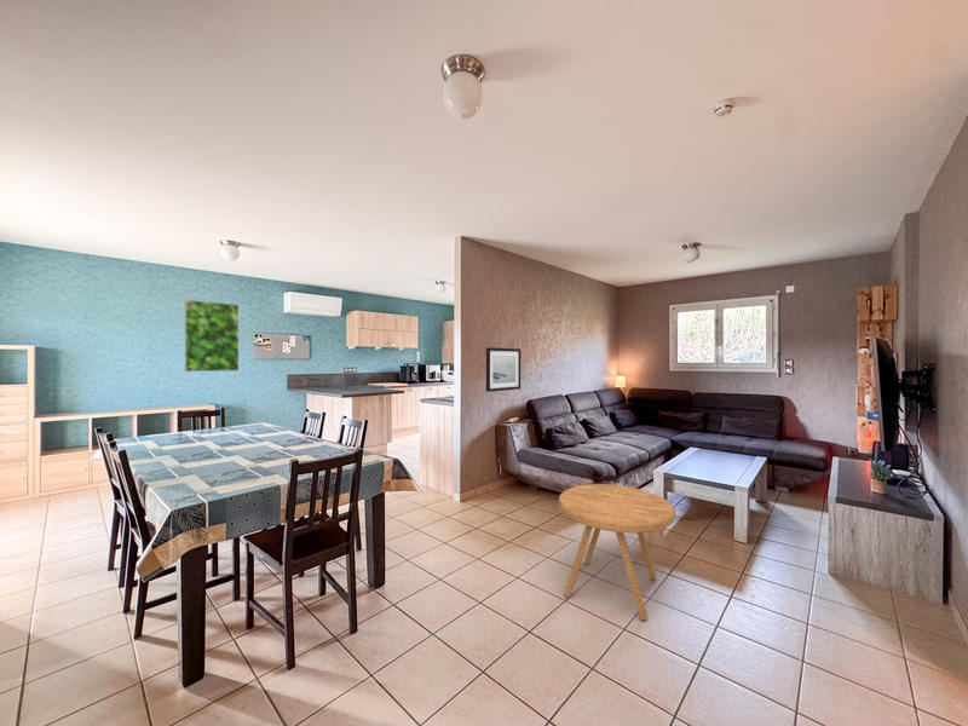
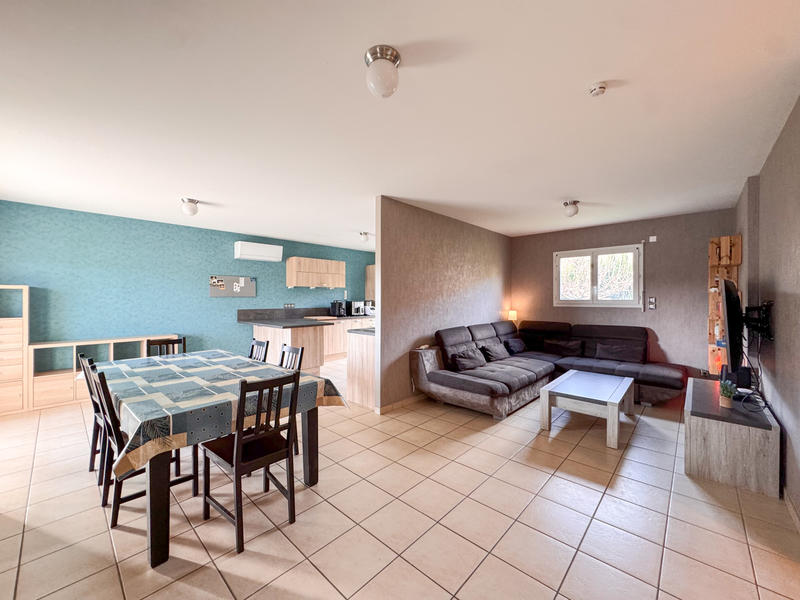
- side table (618, 542)
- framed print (212, 336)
- wall art (503, 369)
